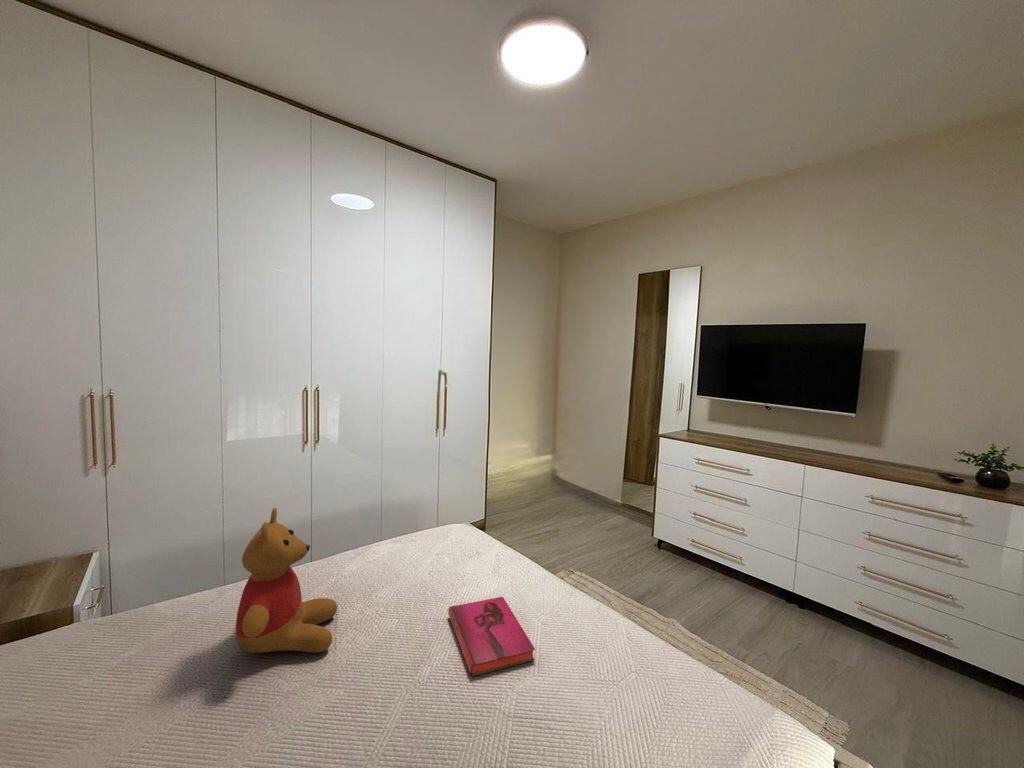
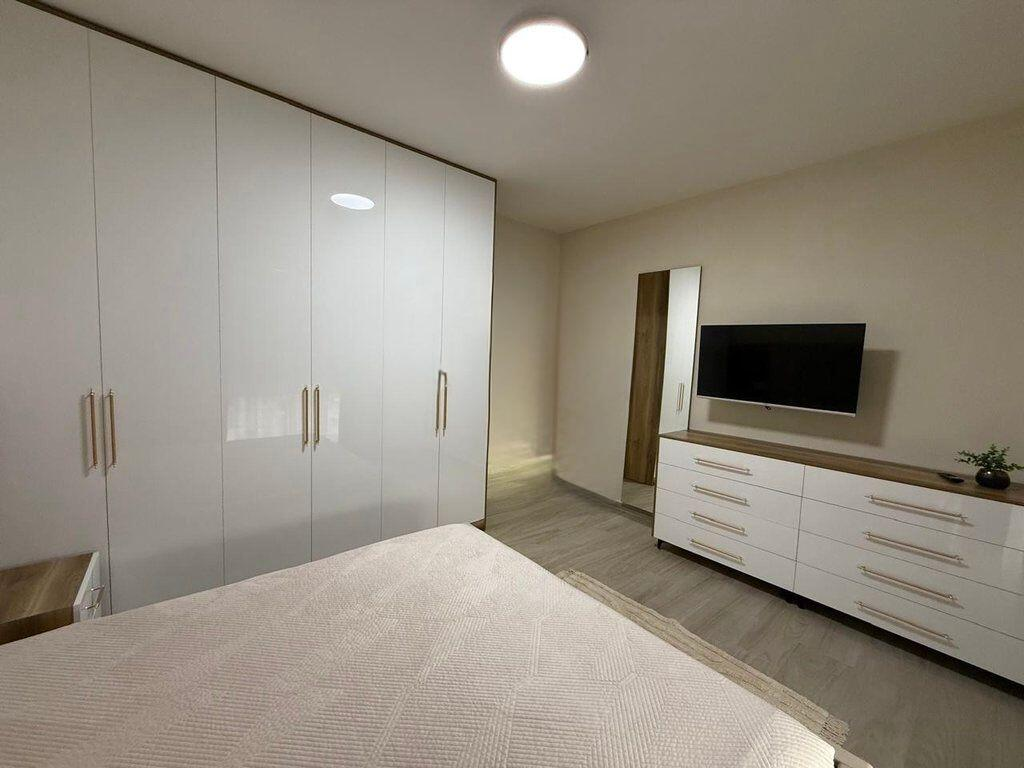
- teddy bear (289, 577)
- hardback book (488, 631)
